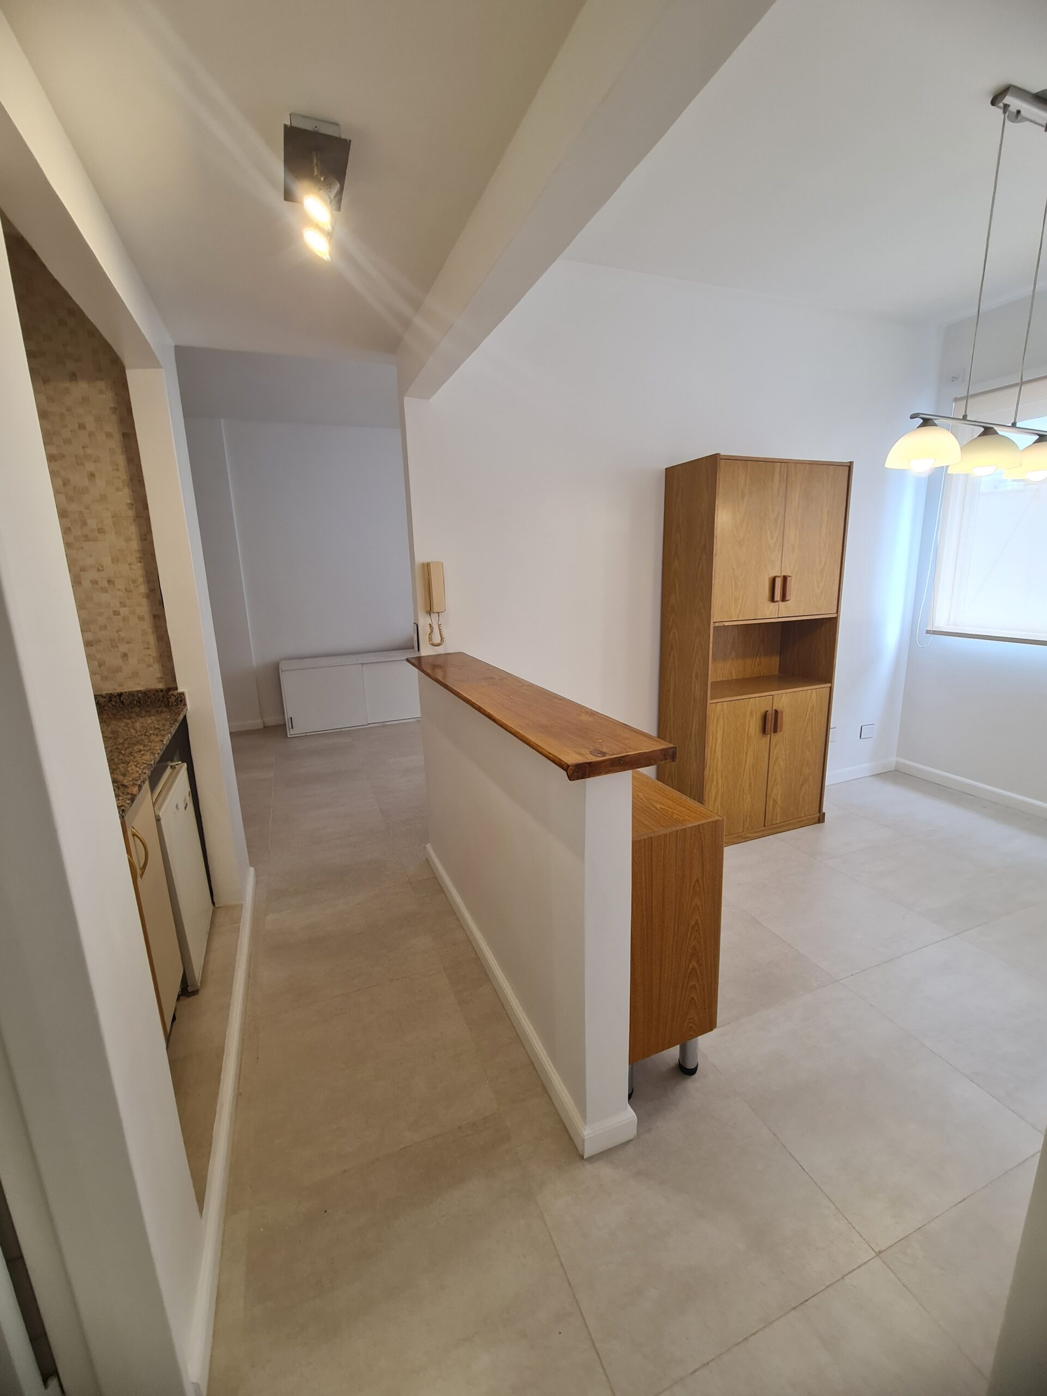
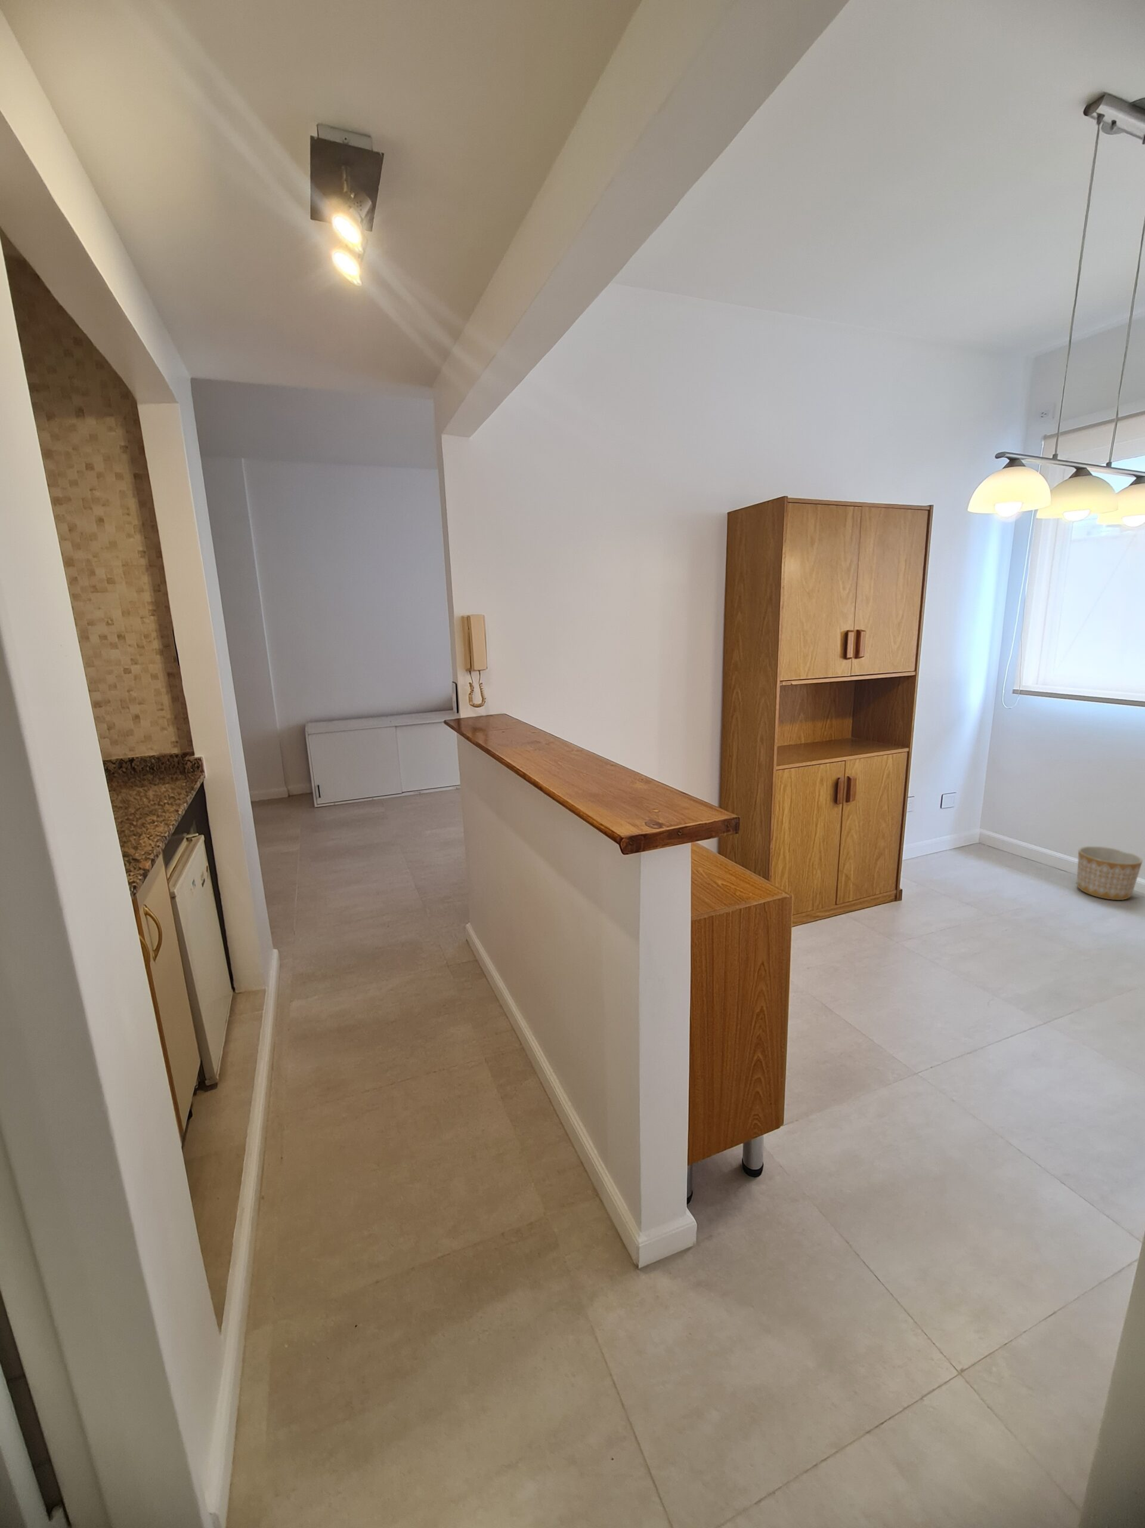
+ planter (1107, 873)
